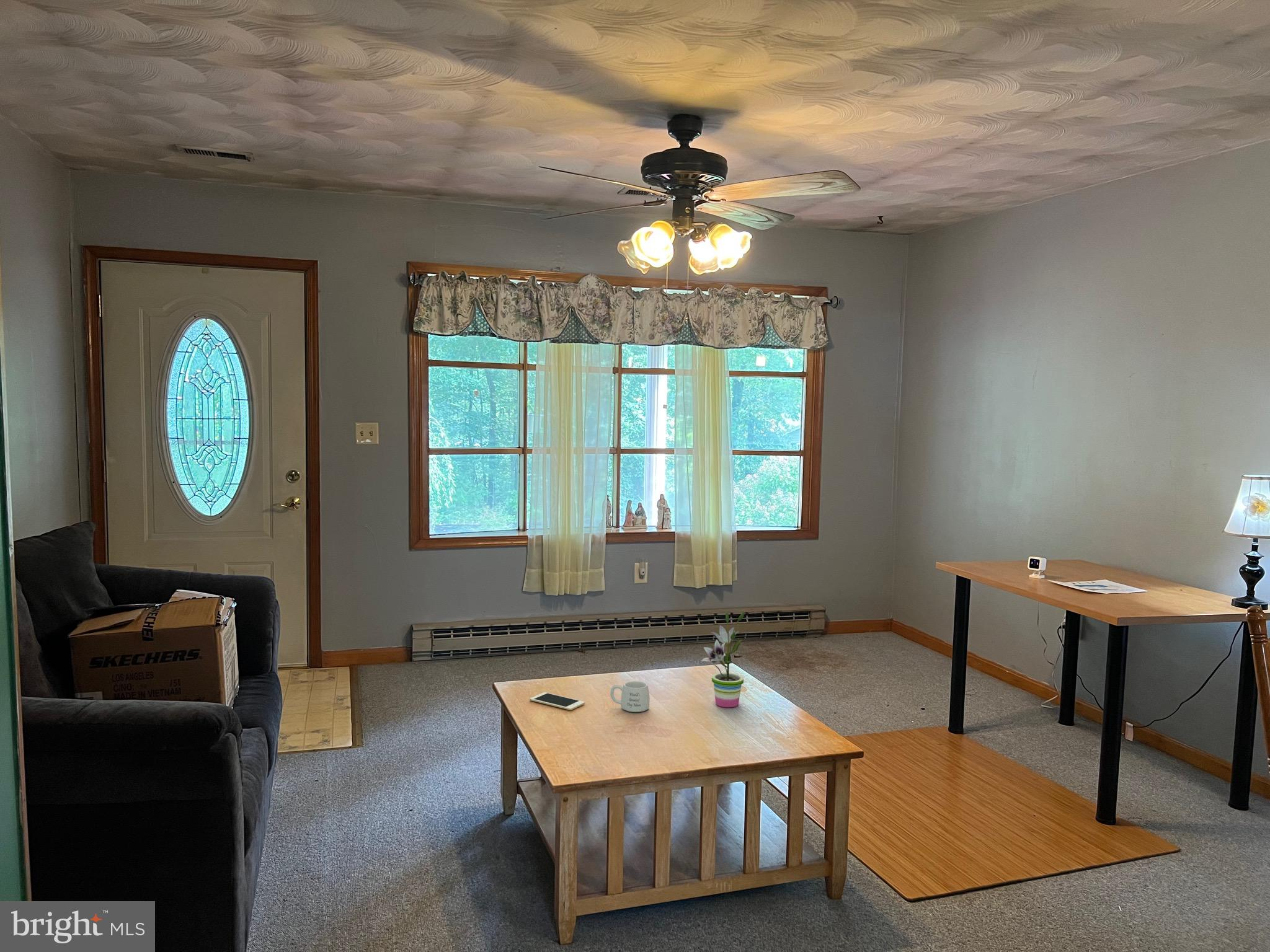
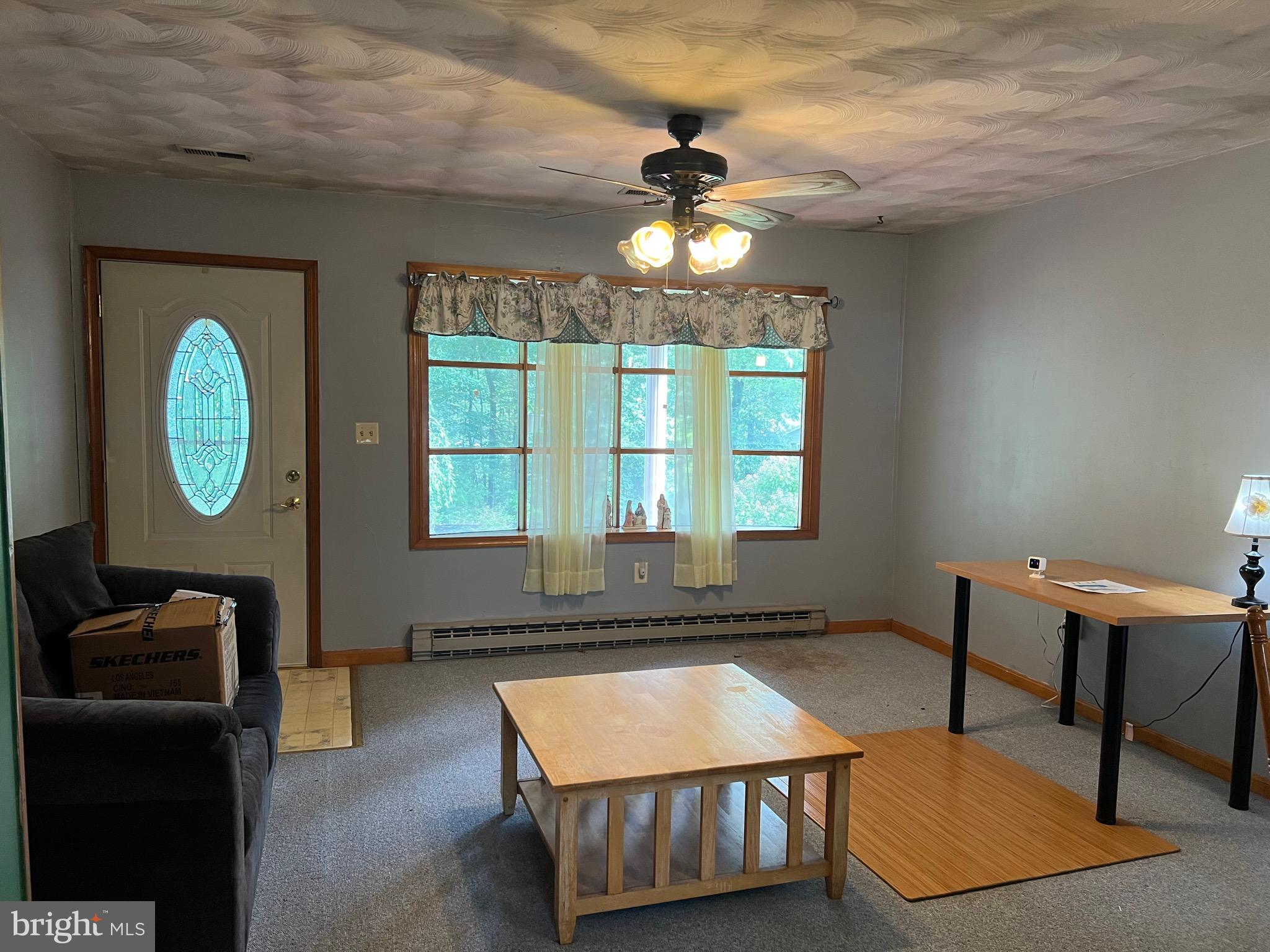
- potted plant (721, 656)
- mug (629, 696)
- cell phone (557, 701)
